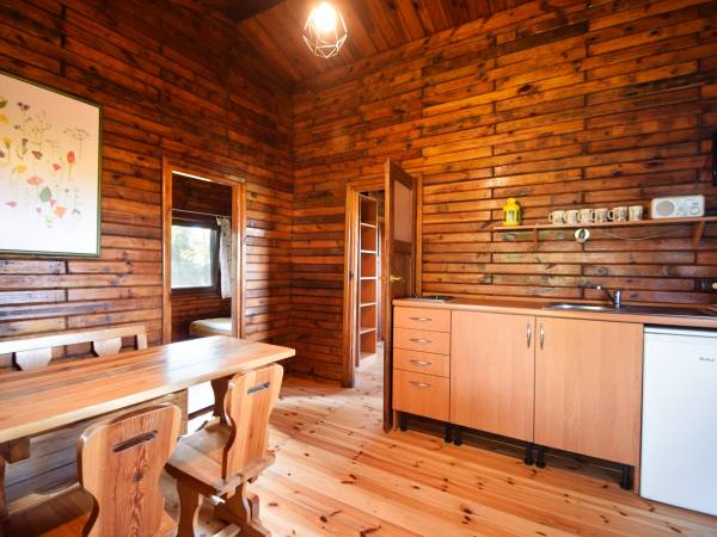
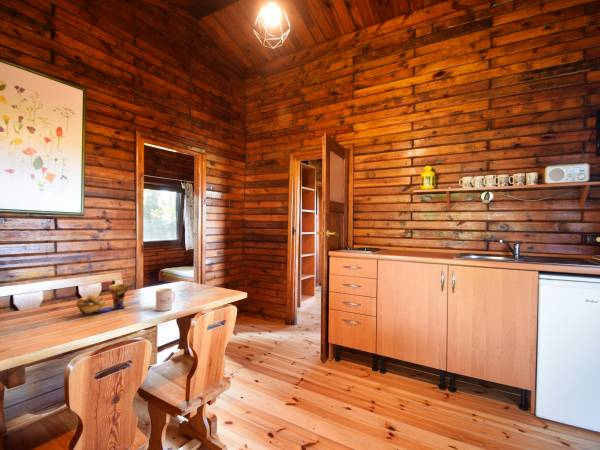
+ decorative bowl (103, 299)
+ mug (166, 298)
